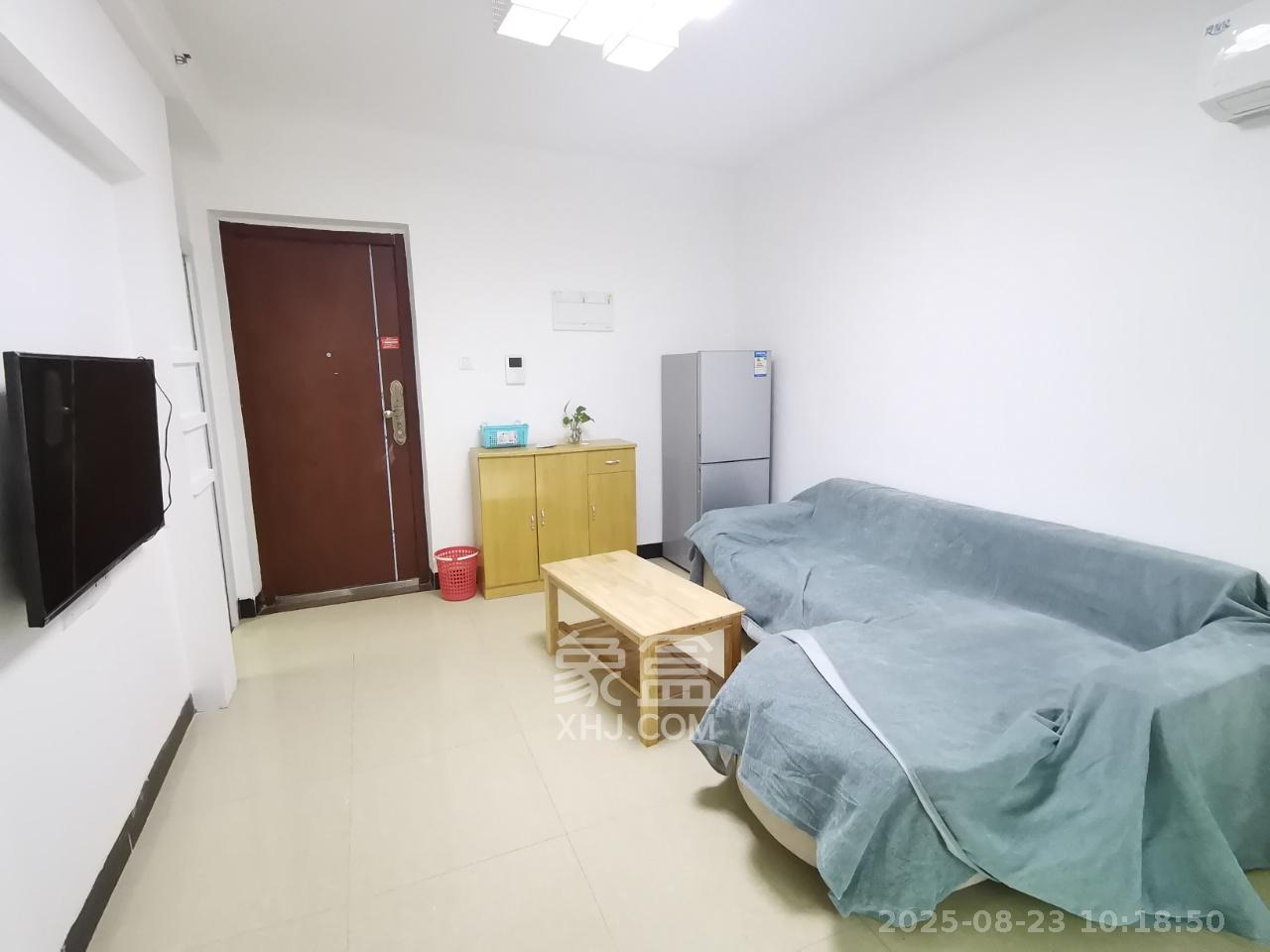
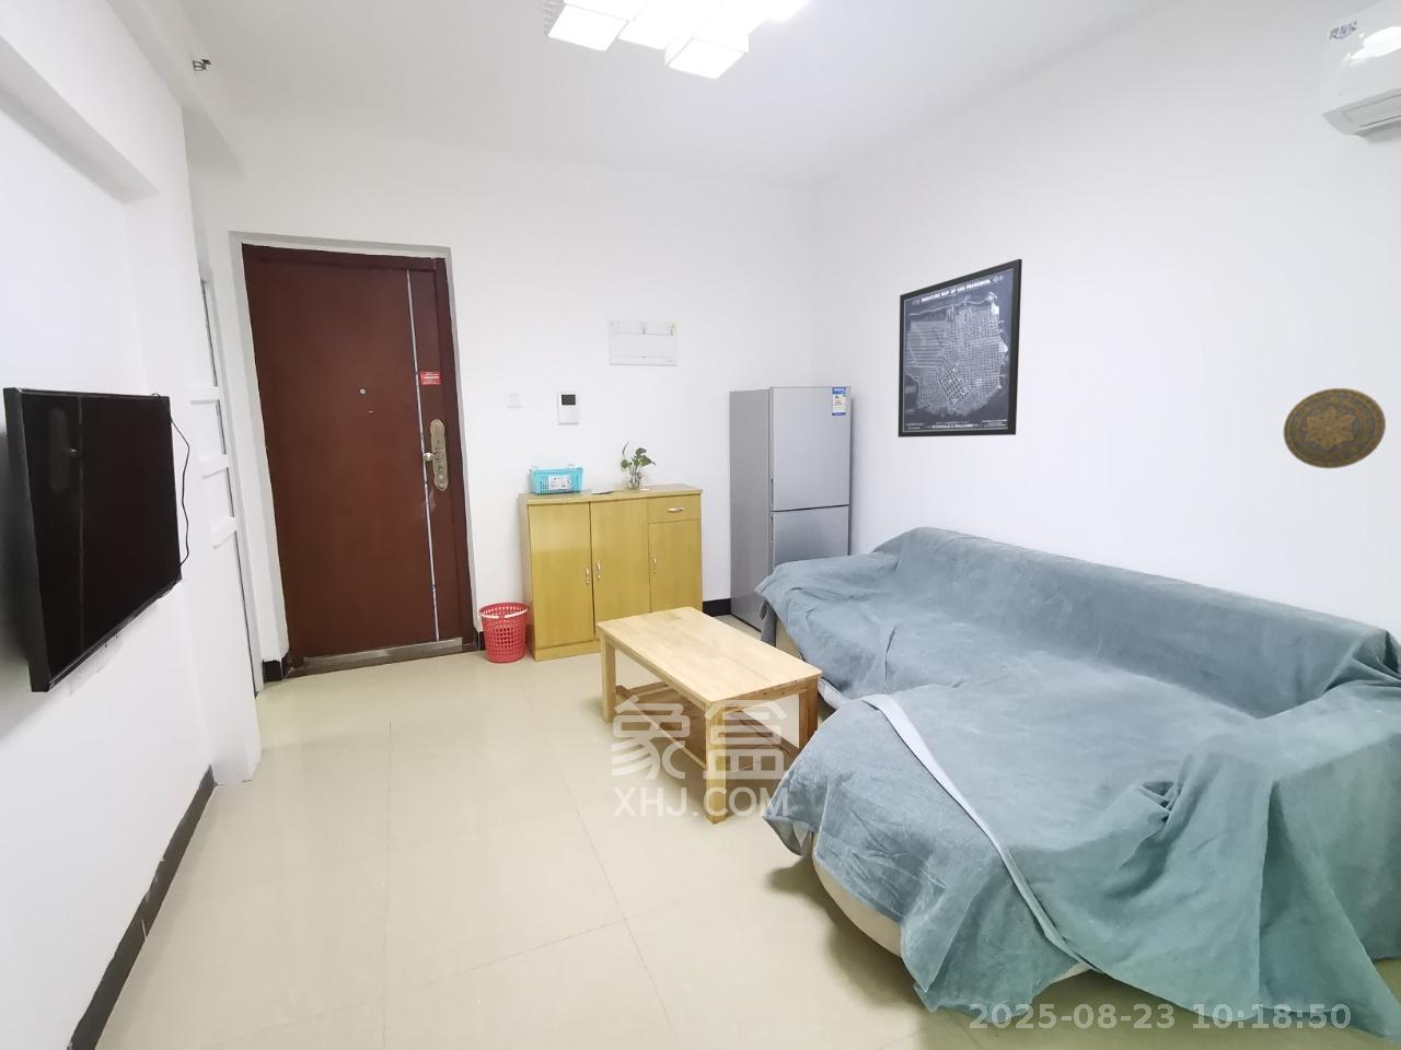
+ decorative plate (1330, 428)
+ wall art (952, 358)
